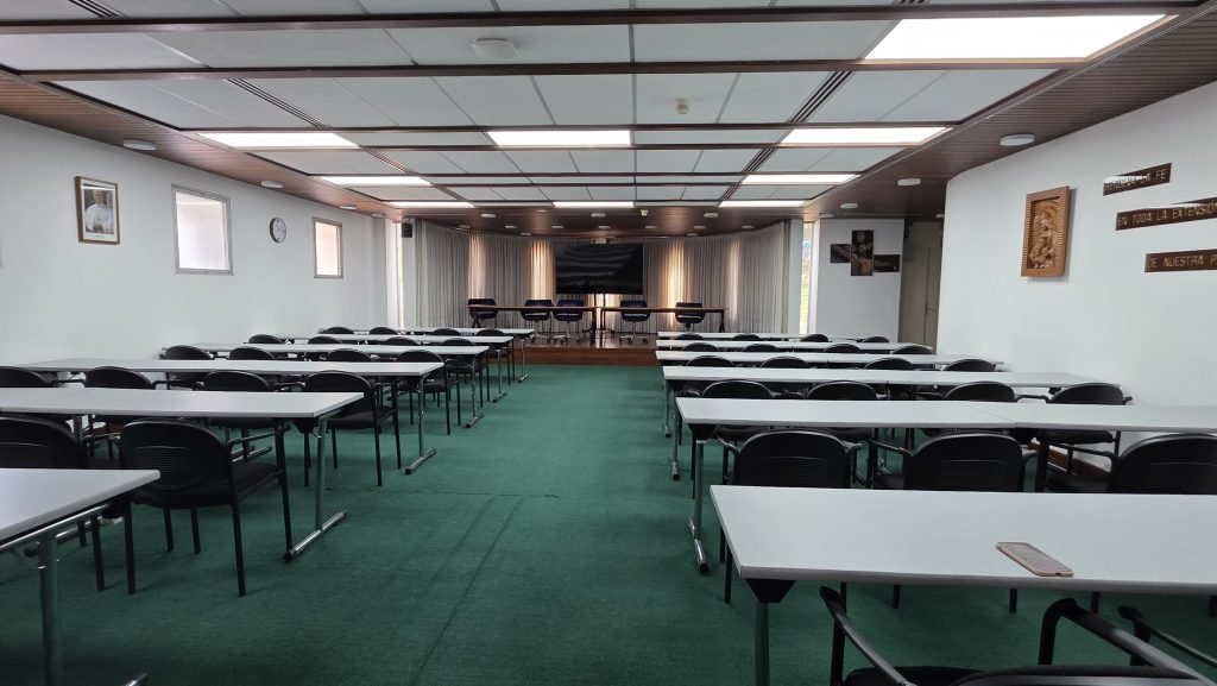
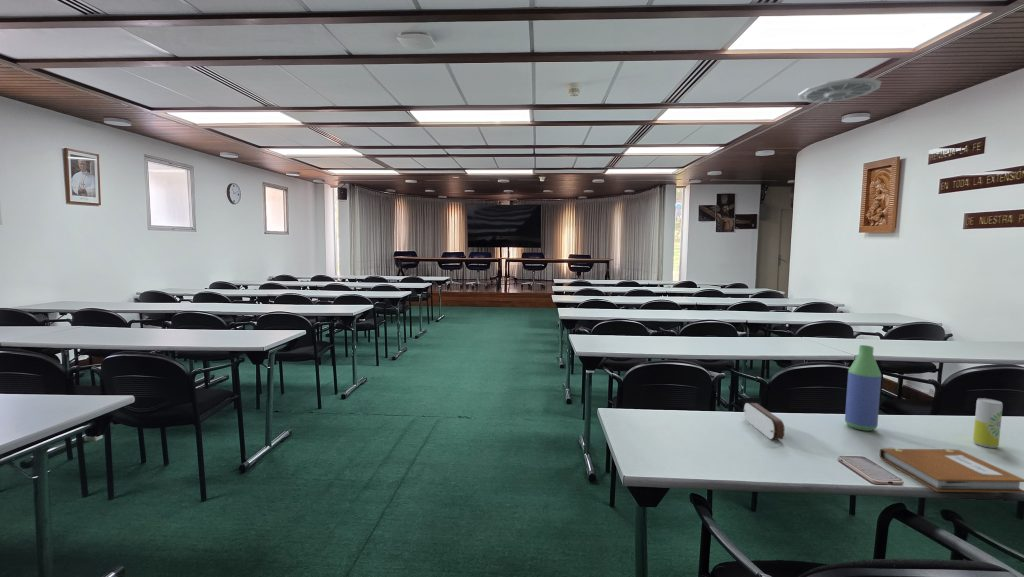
+ beverage can (987, 422)
+ ceiling vent (837, 92)
+ pencil case (762, 420)
+ notebook (949, 467)
+ bottle (863, 387)
